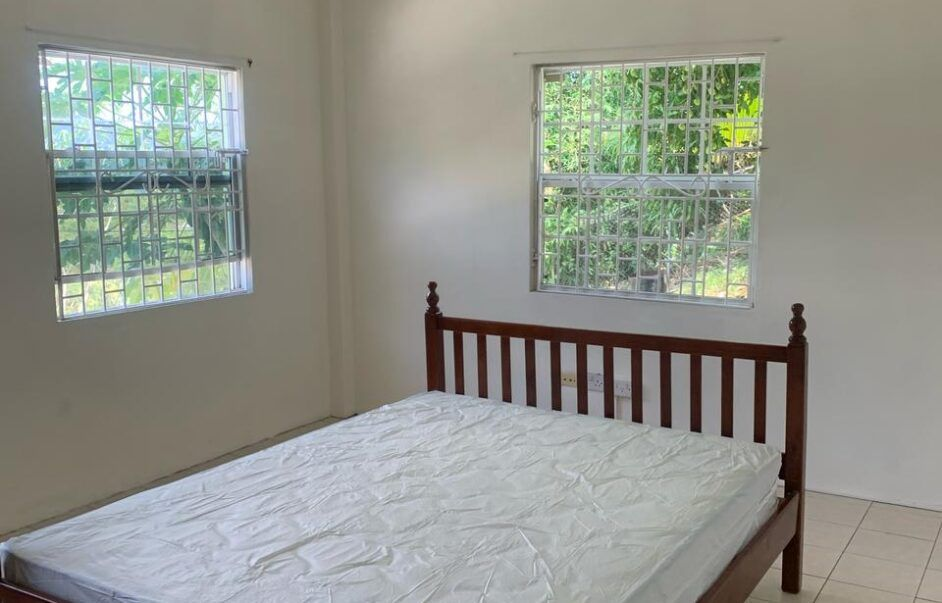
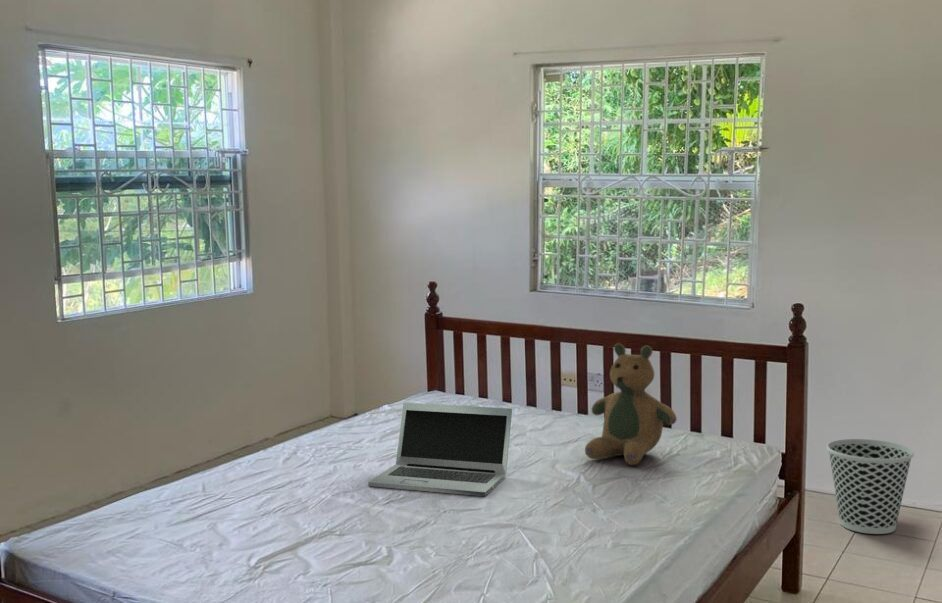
+ laptop (441, 447)
+ teddy bear (625, 401)
+ wastebasket (868, 486)
